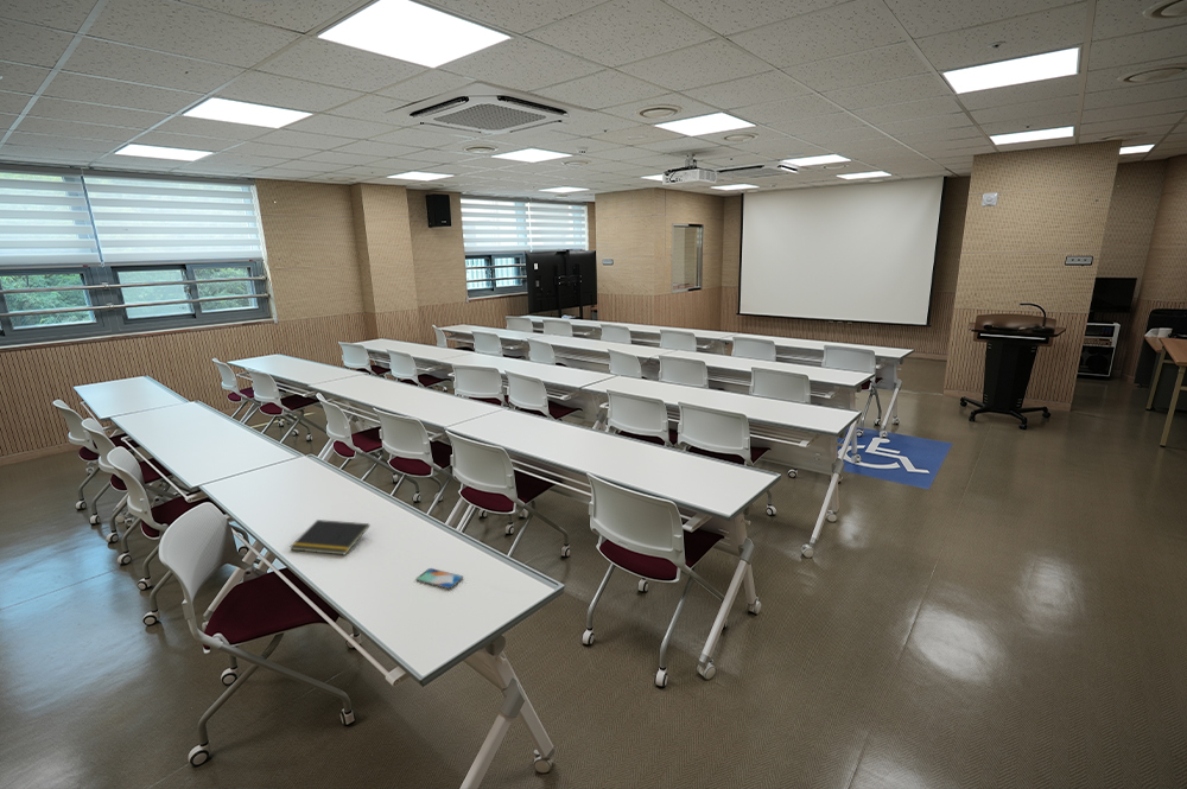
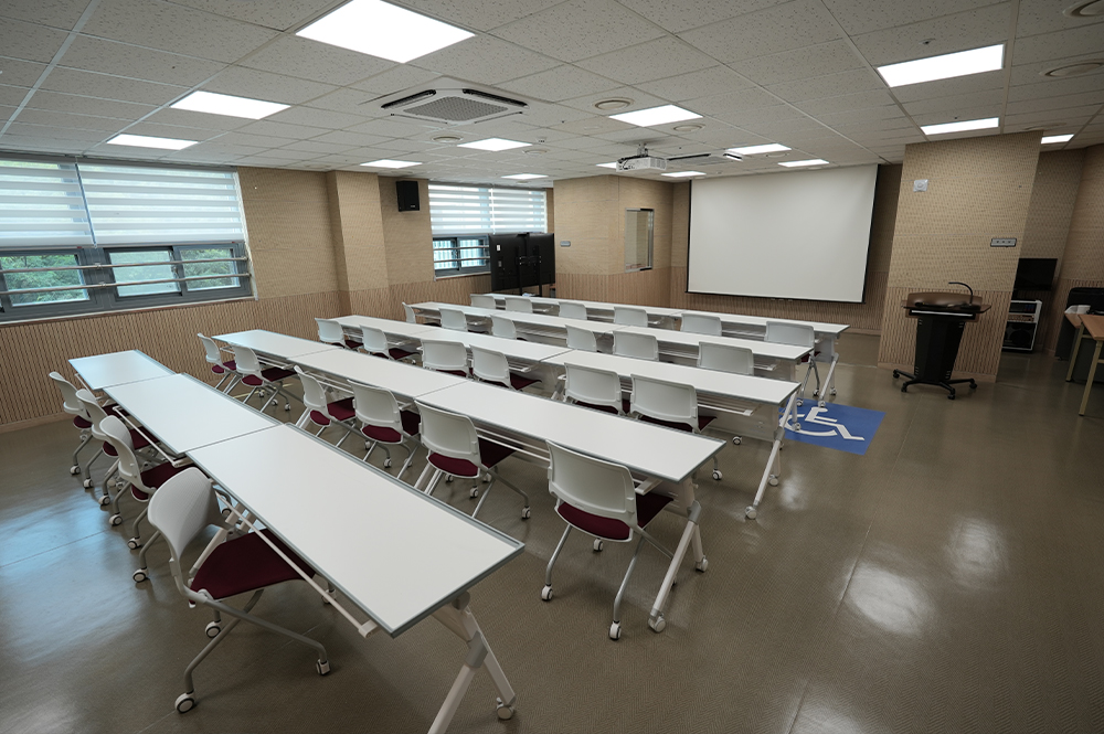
- notepad (330, 536)
- smartphone (439, 578)
